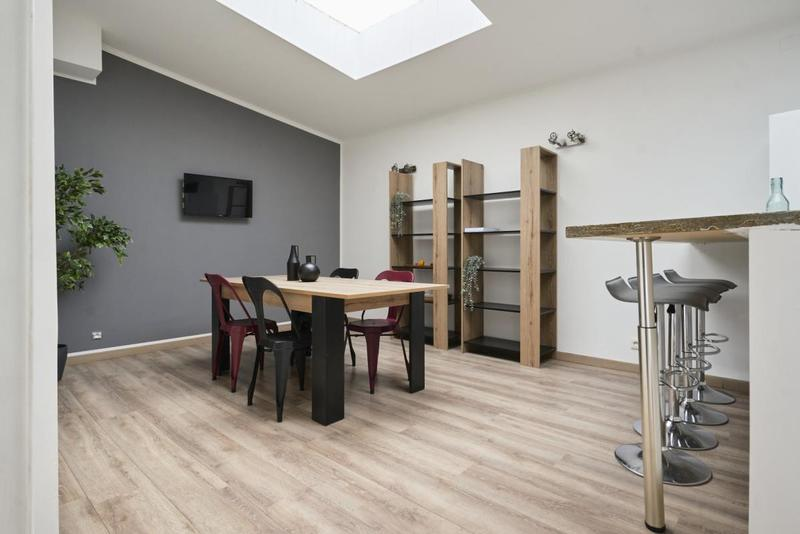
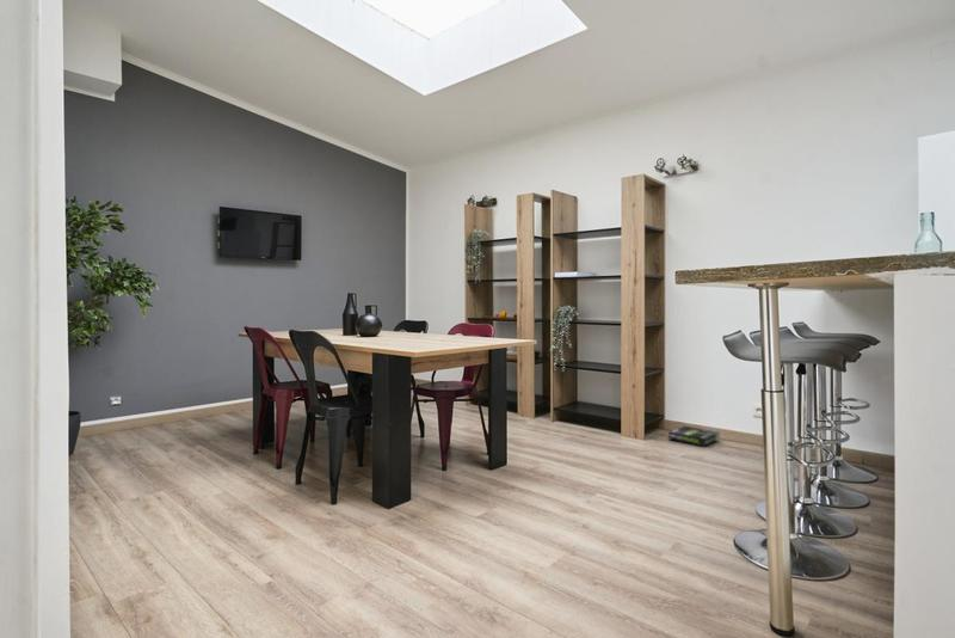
+ box (694, 435)
